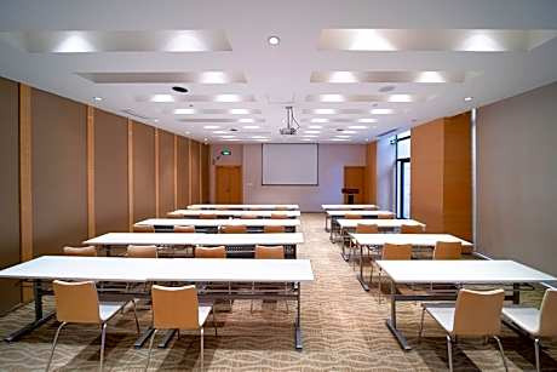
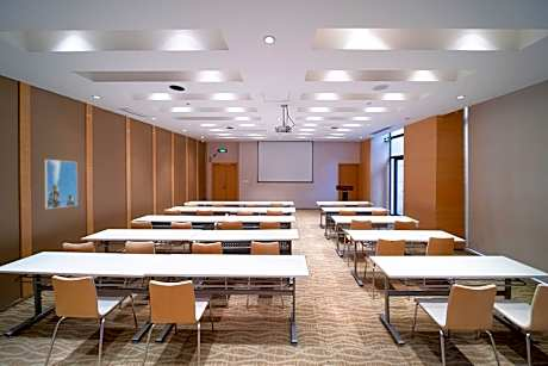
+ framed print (62, 184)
